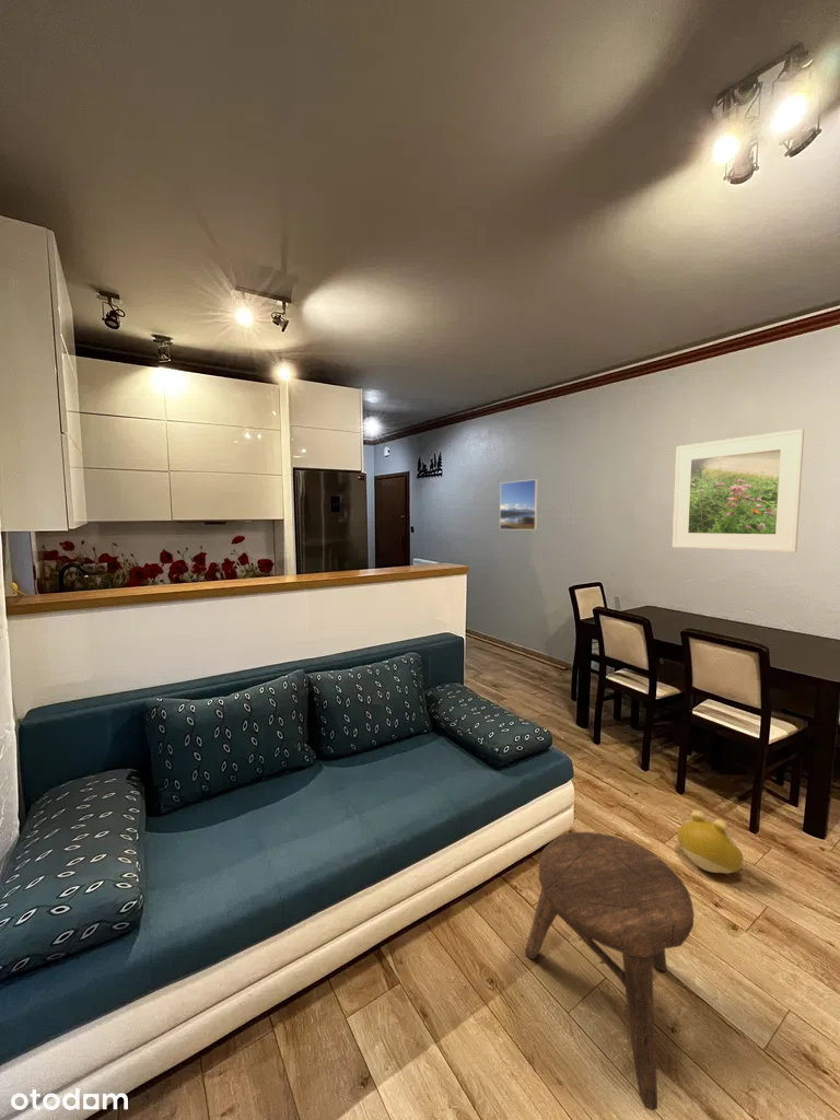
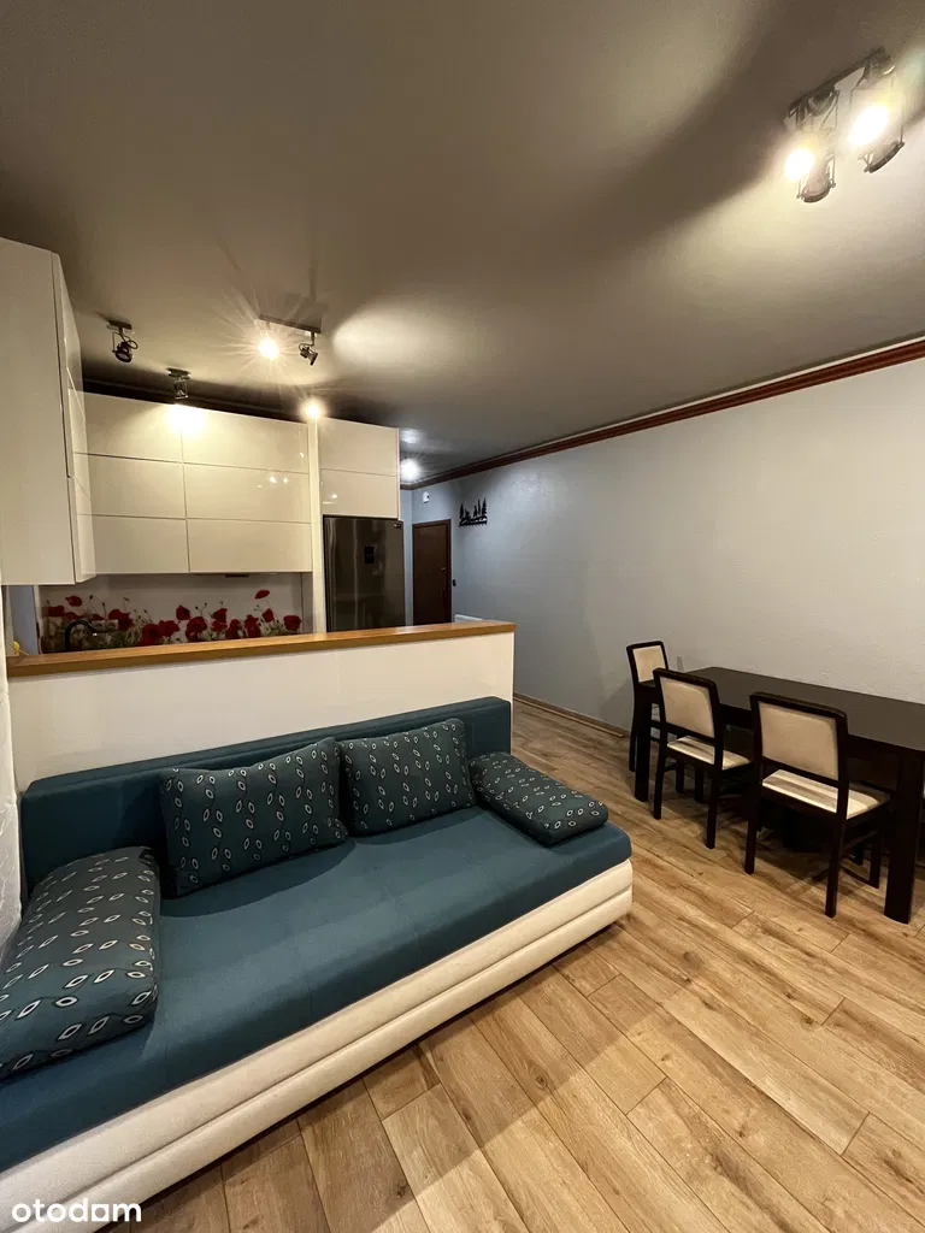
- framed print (517, 505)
- stool (615, 934)
- plush toy (708, 841)
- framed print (731, 494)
